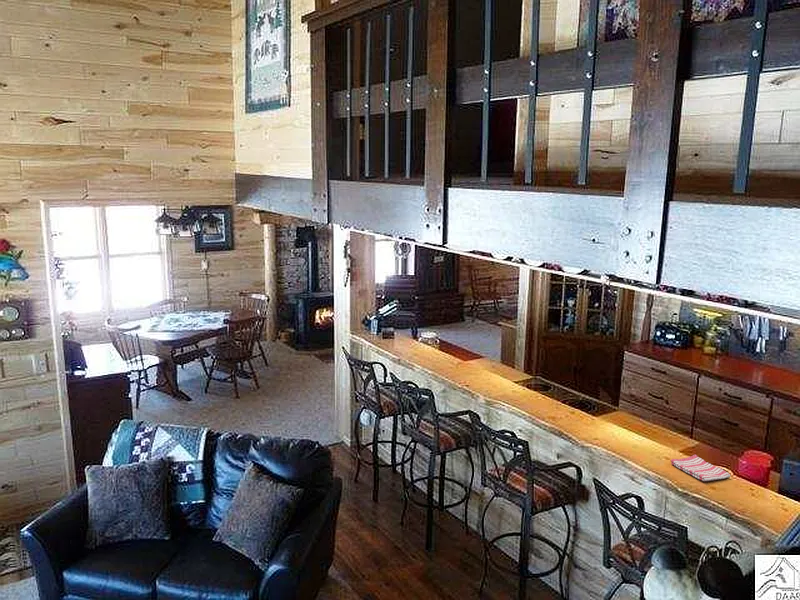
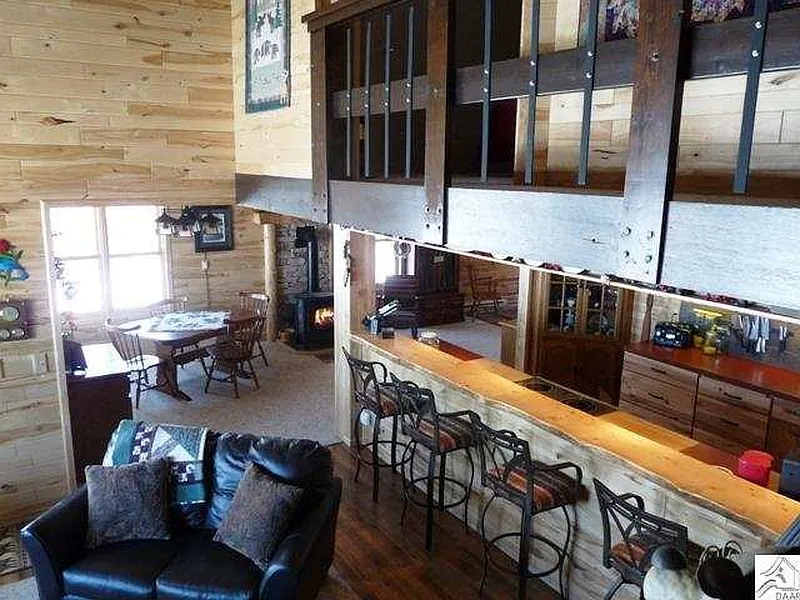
- dish towel (699, 467)
